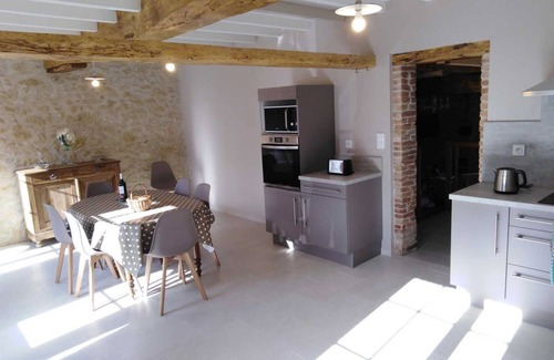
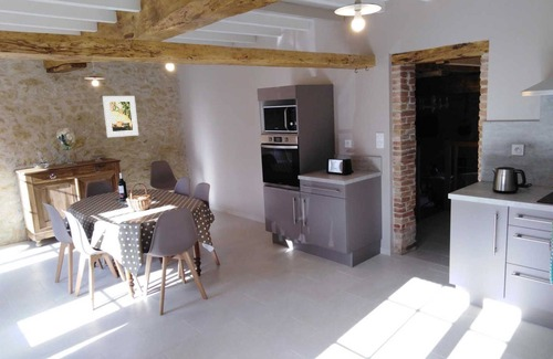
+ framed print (121, 116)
